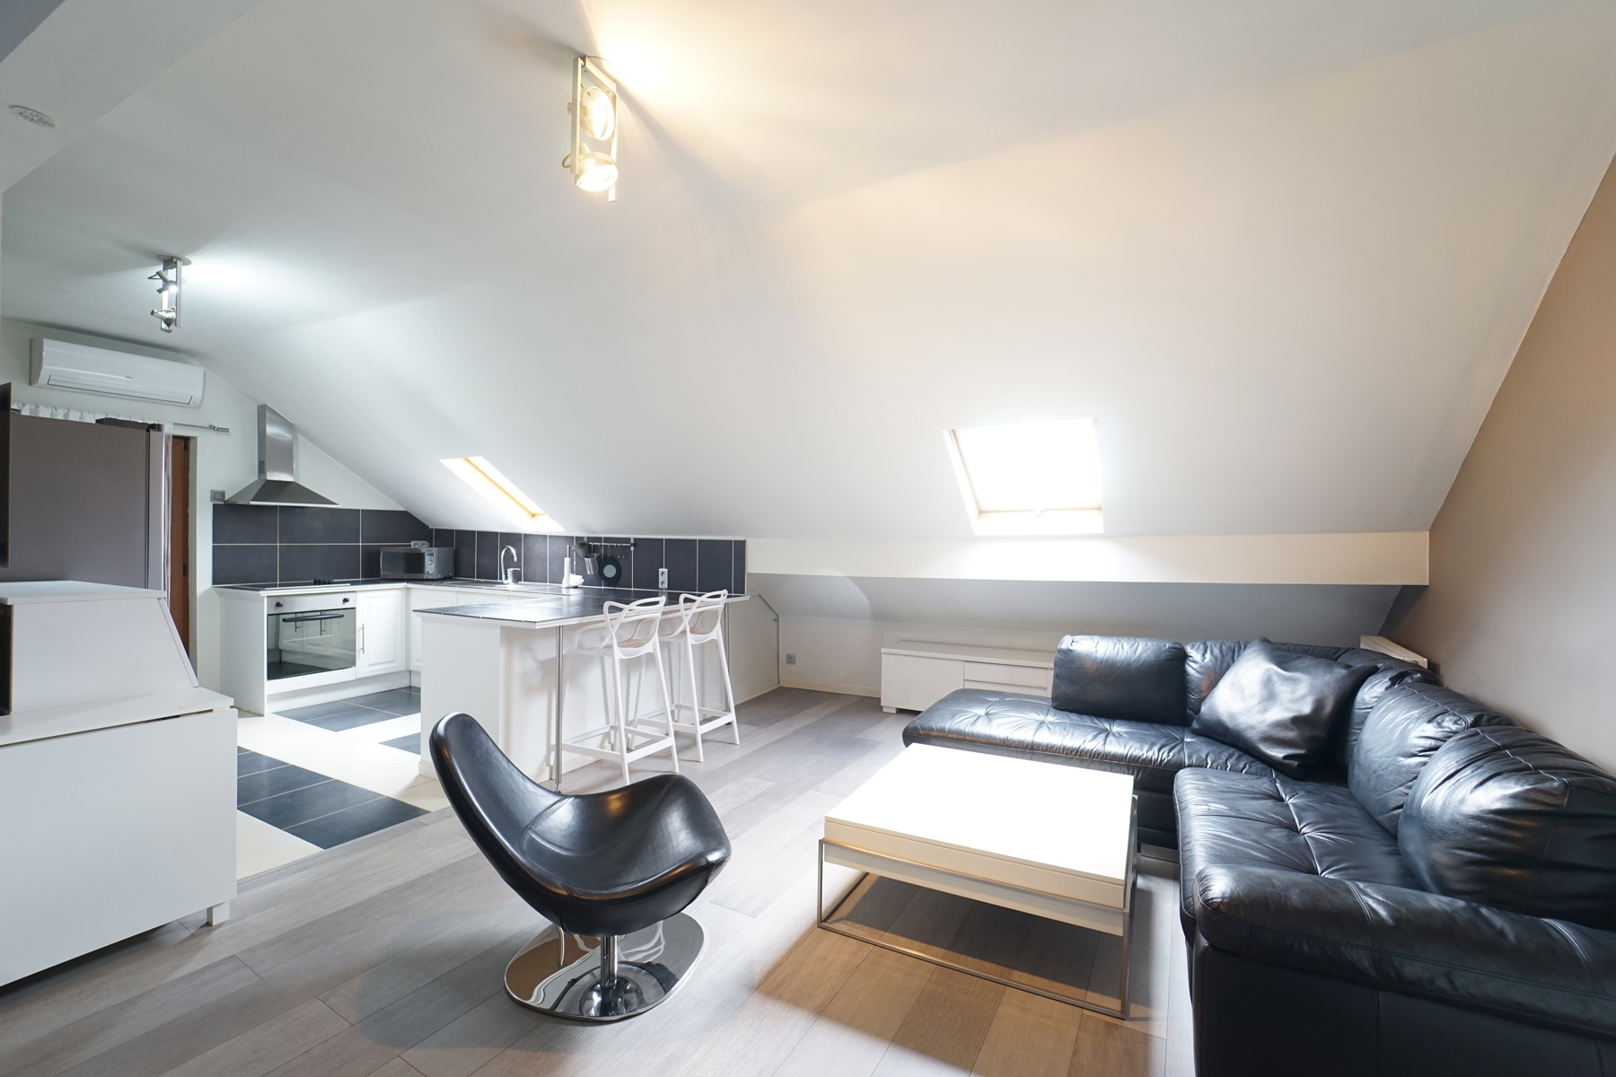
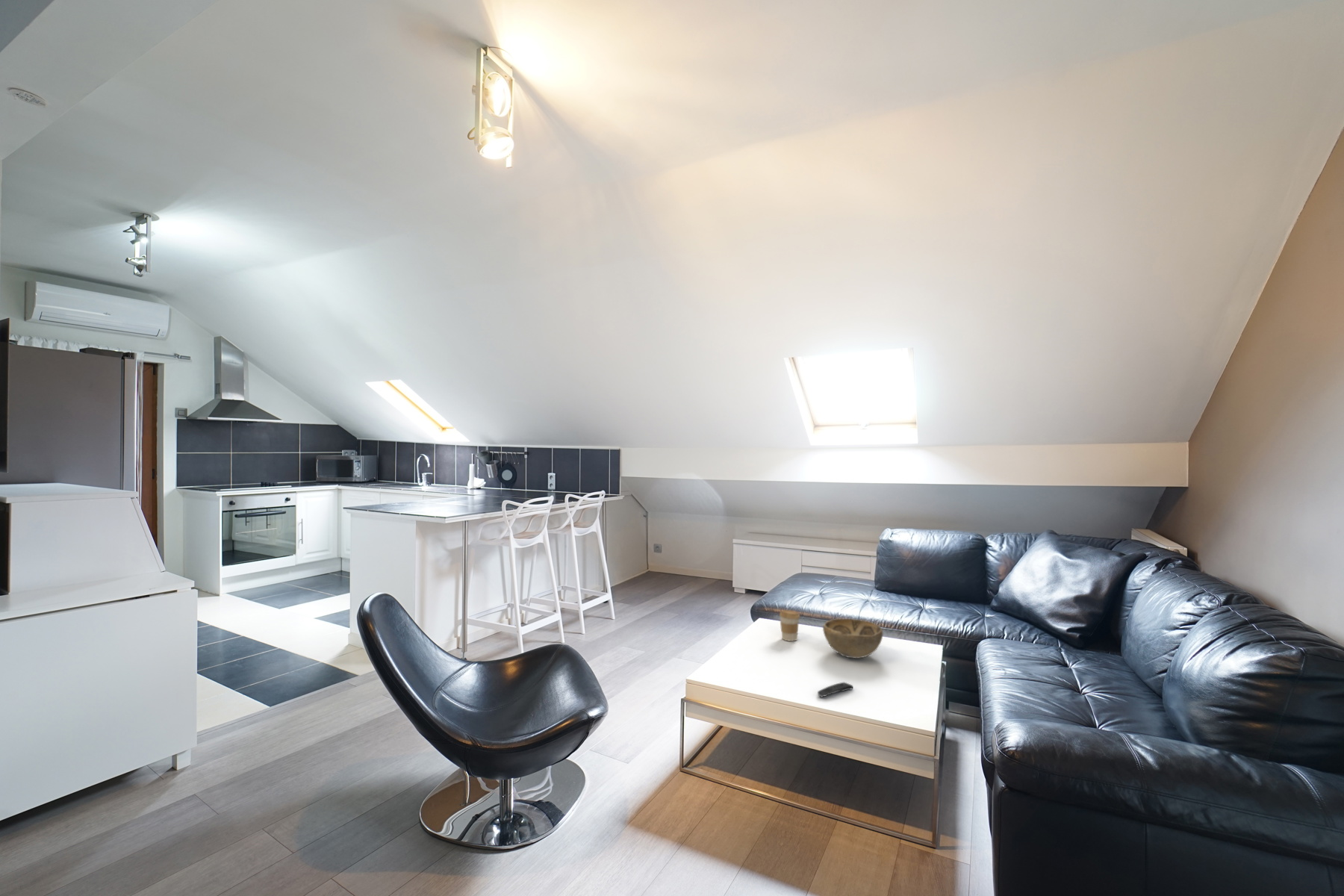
+ decorative bowl (852, 640)
+ remote control (834, 689)
+ coffee cup (789, 624)
